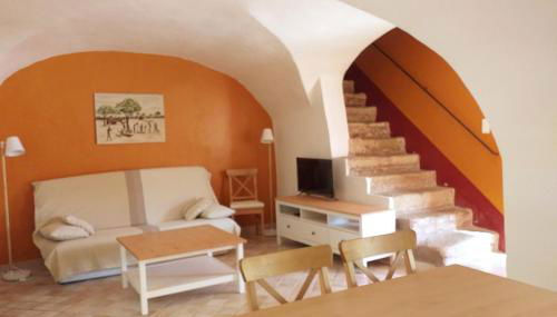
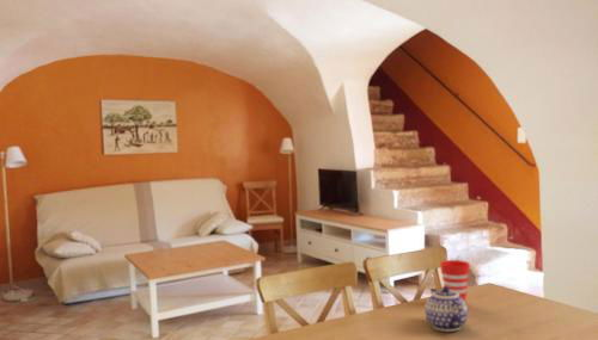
+ cup (454, 283)
+ teapot (445, 307)
